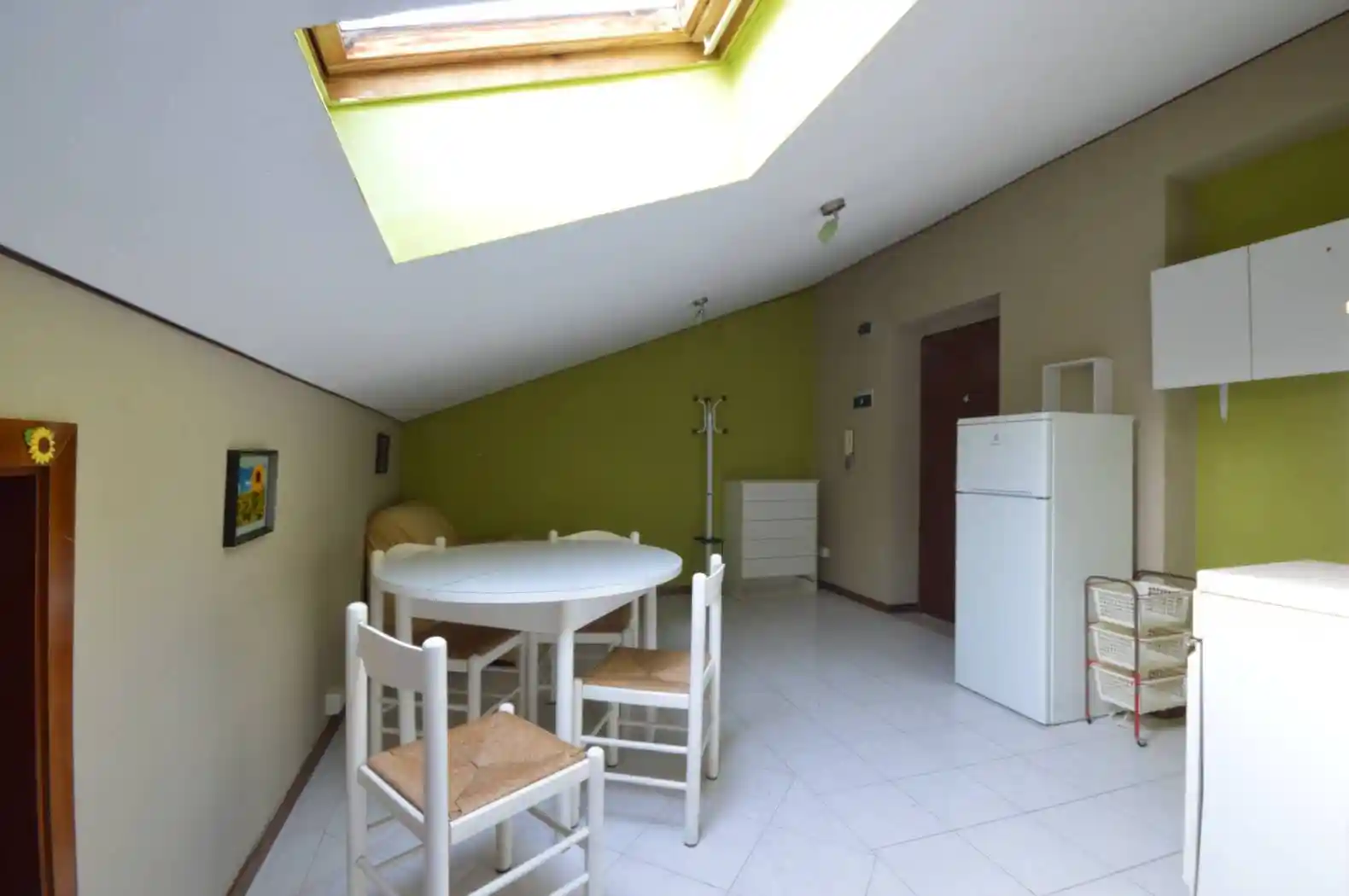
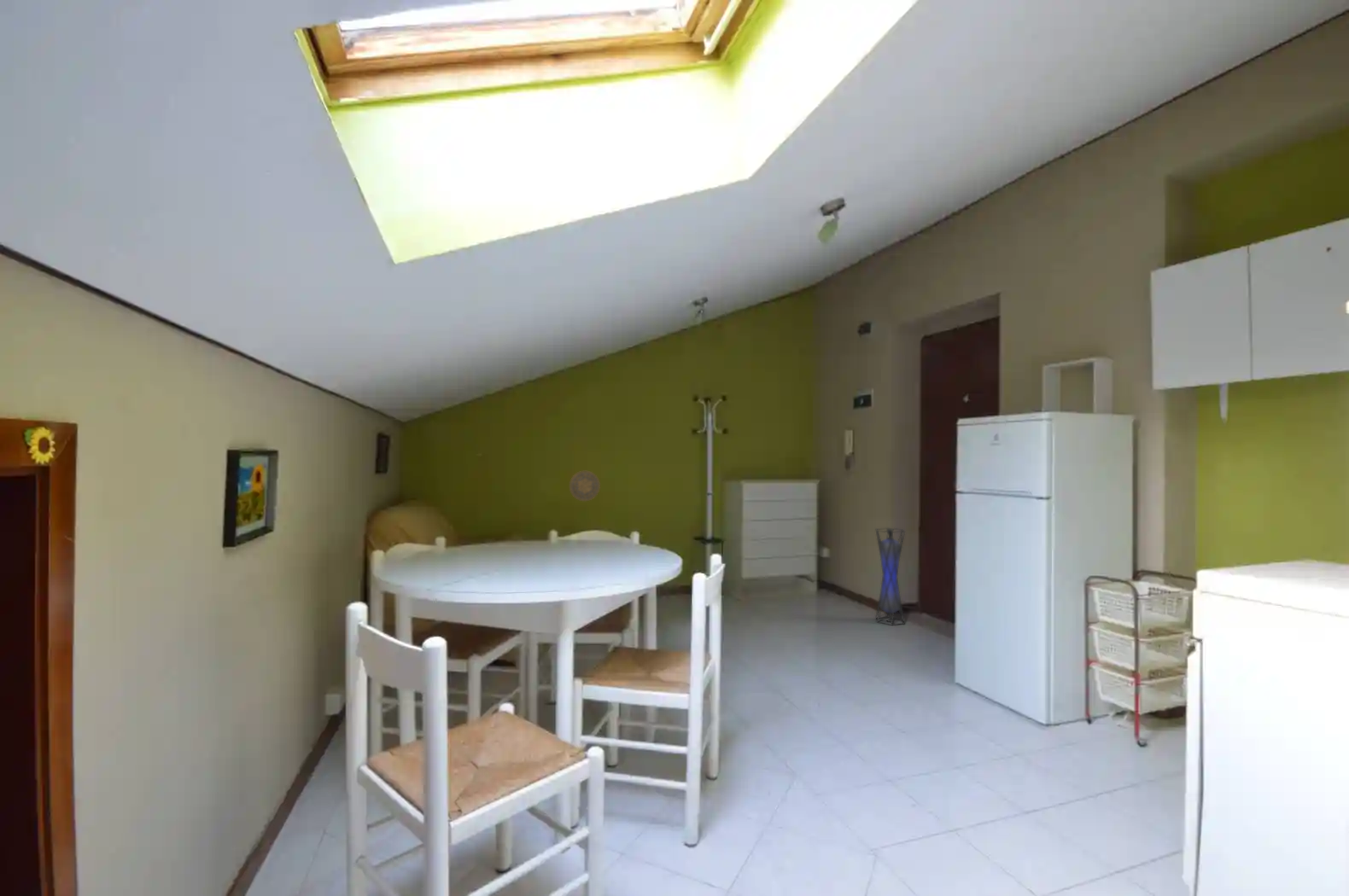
+ lantern (890, 575)
+ decorative plate (585, 486)
